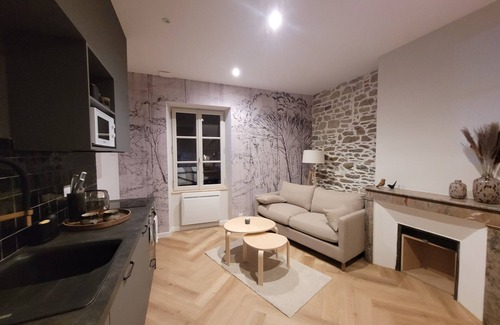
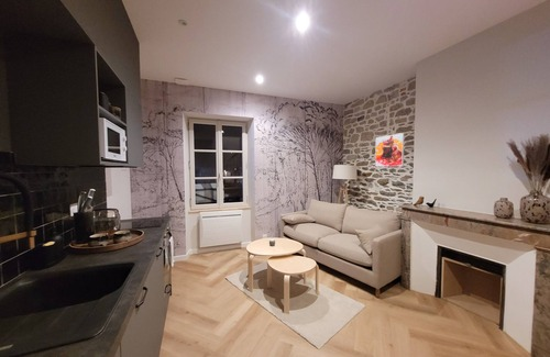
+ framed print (388, 150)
